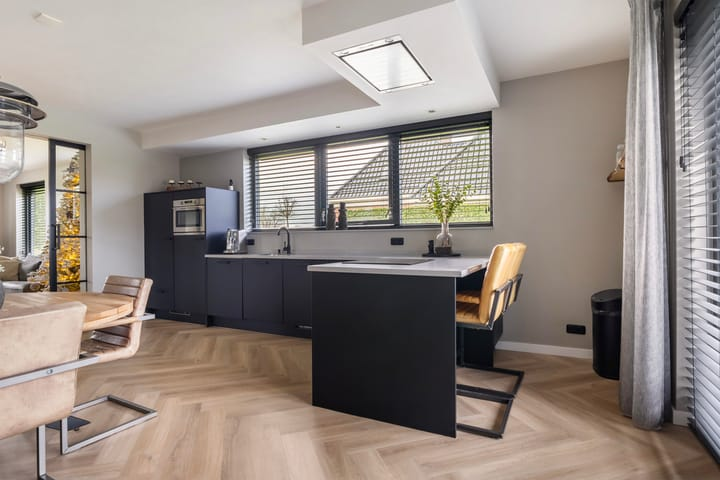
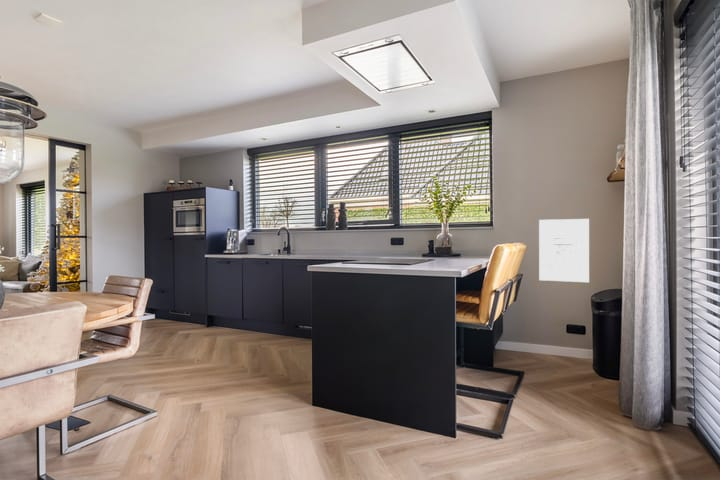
+ wall art (563, 250)
